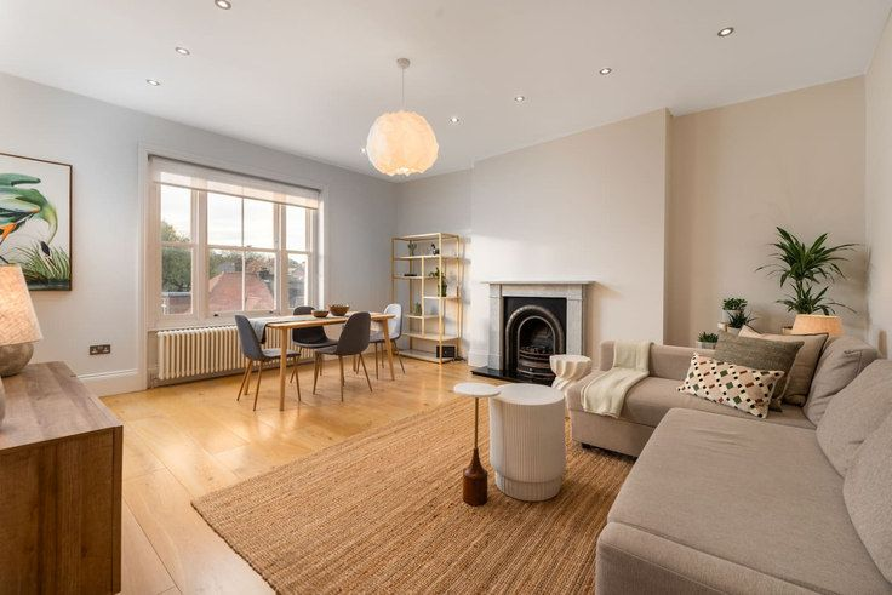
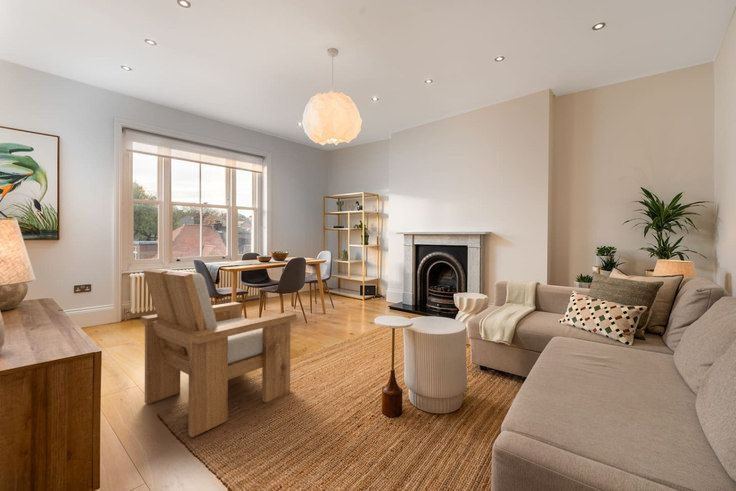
+ armchair (218, 332)
